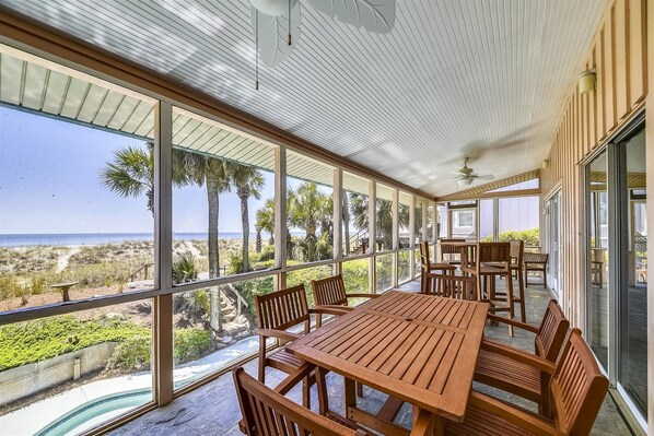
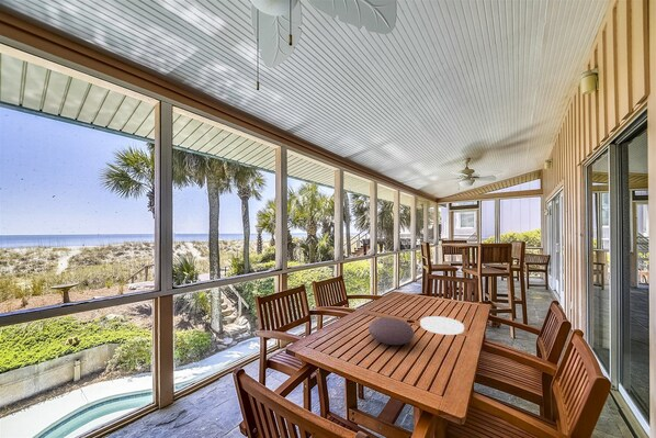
+ plate (441, 324)
+ decorative bowl (391, 330)
